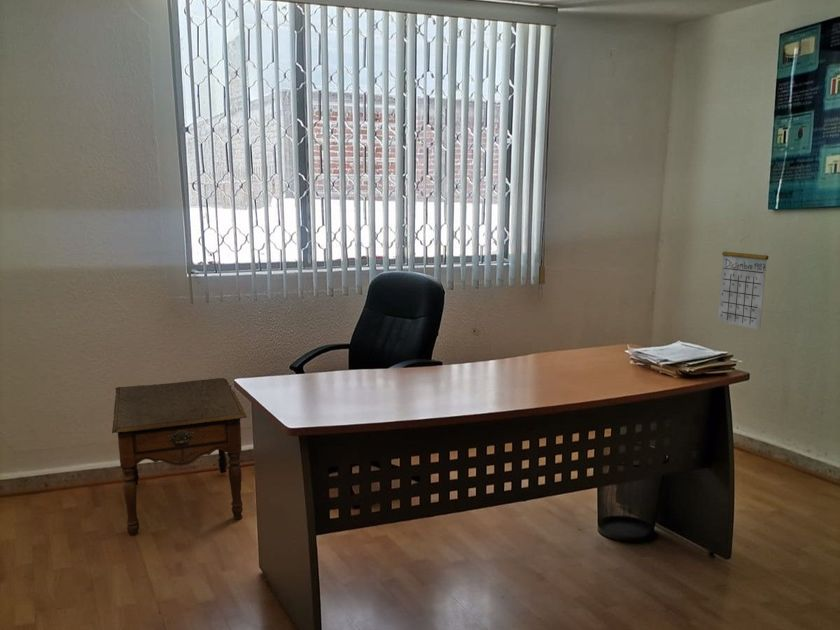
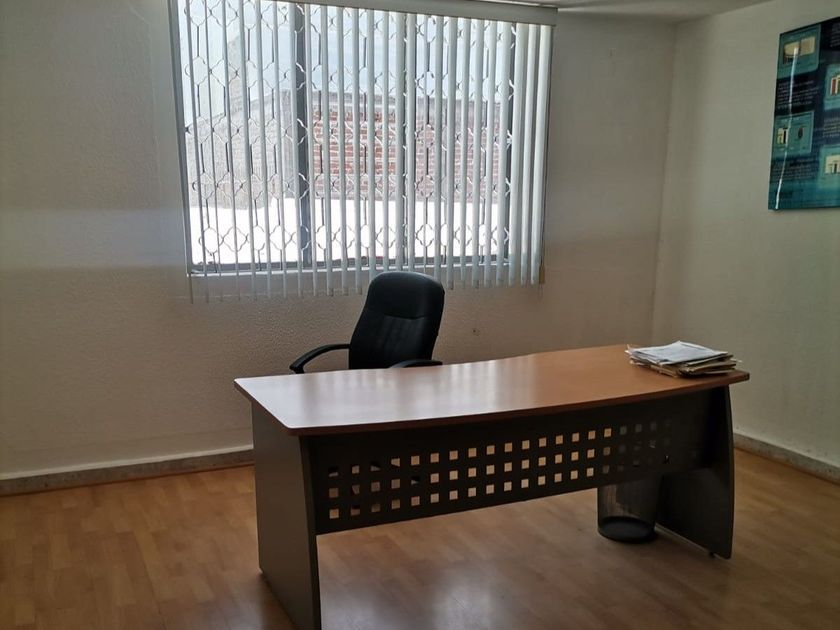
- side table (179, 450)
- calendar (742, 281)
